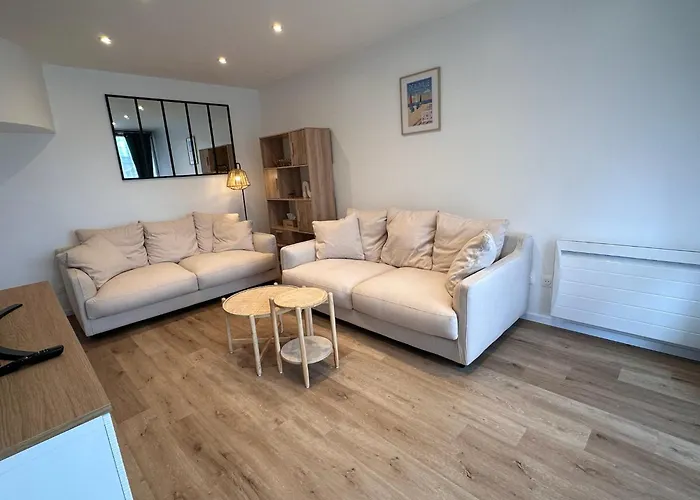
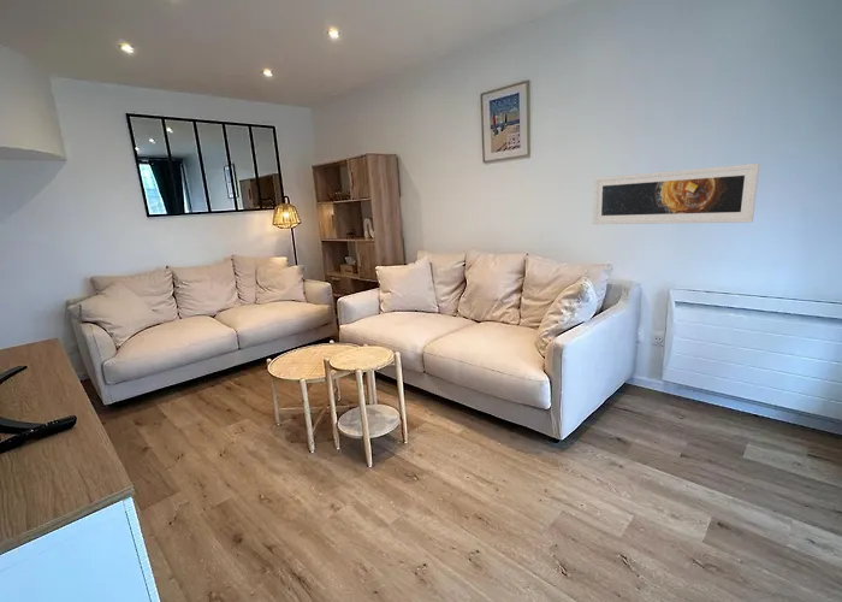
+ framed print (665, 197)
